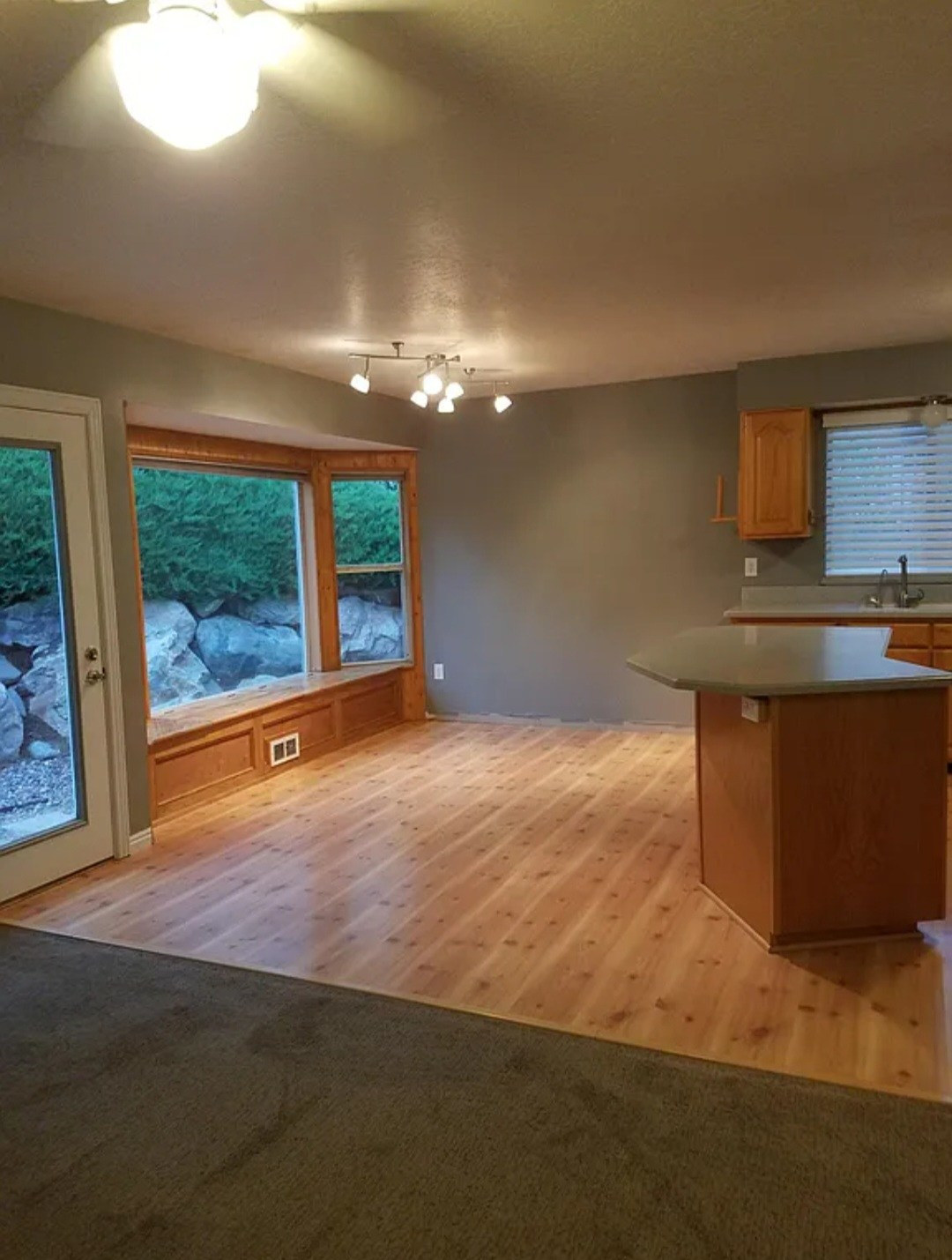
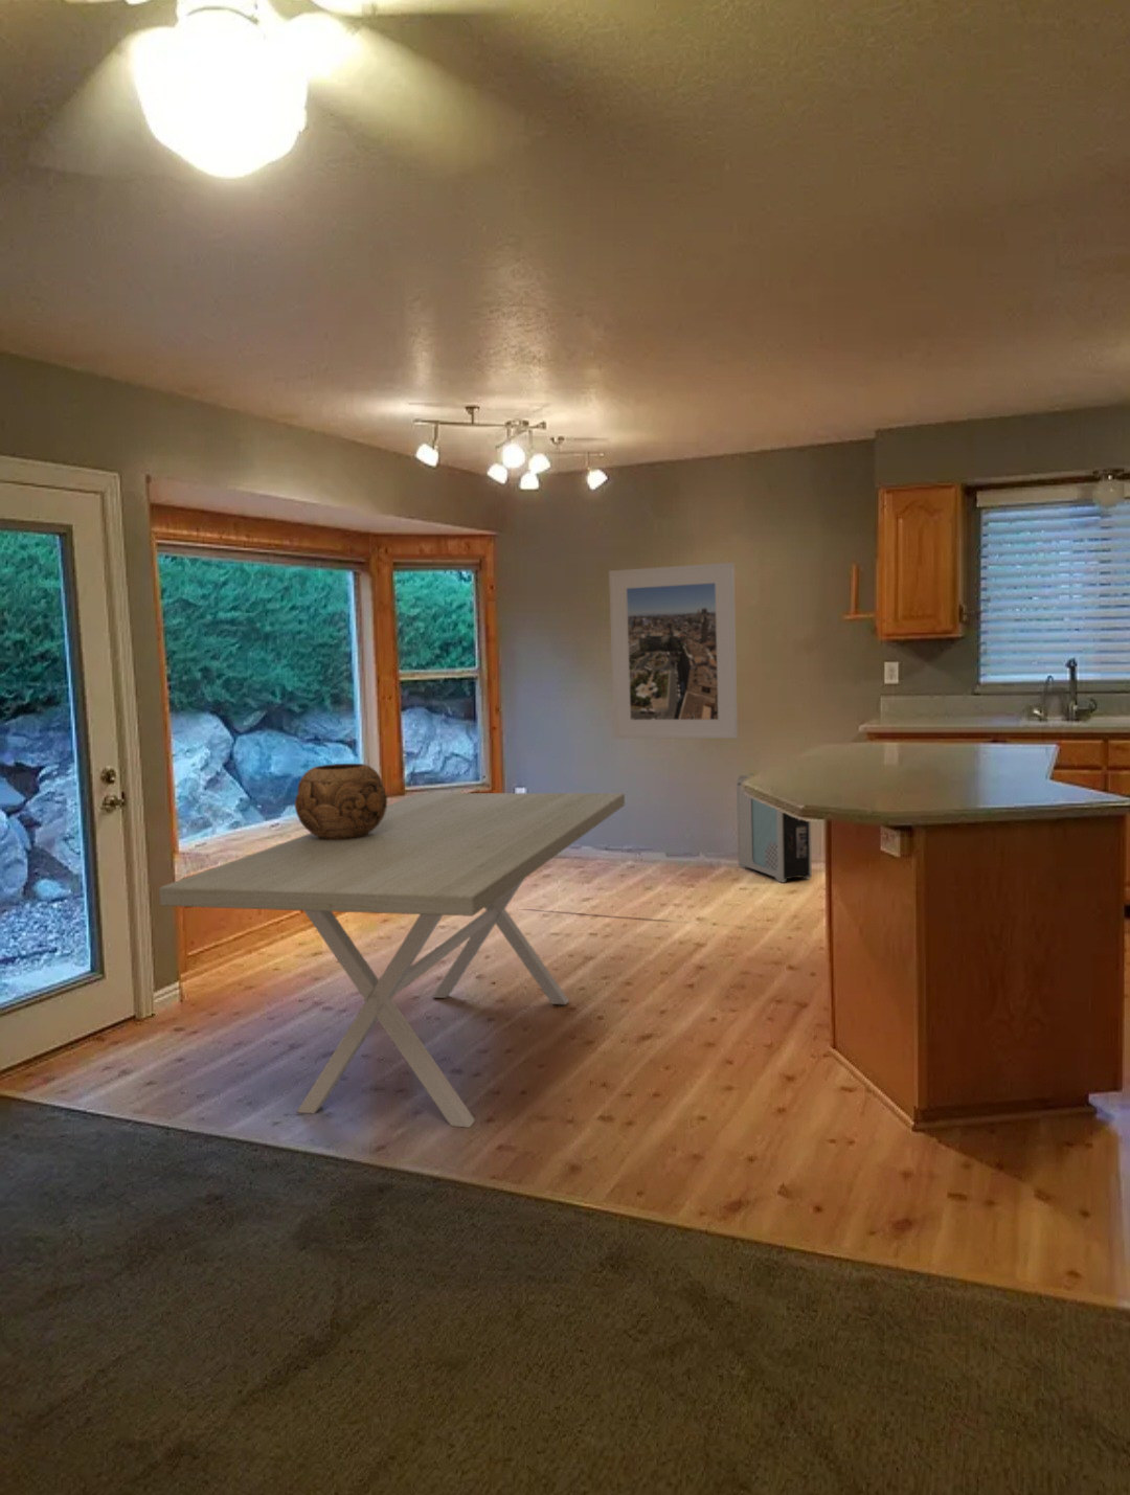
+ air purifier (773, 826)
+ dining table (445, 942)
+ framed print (672, 653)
+ decorative bowl (341, 801)
